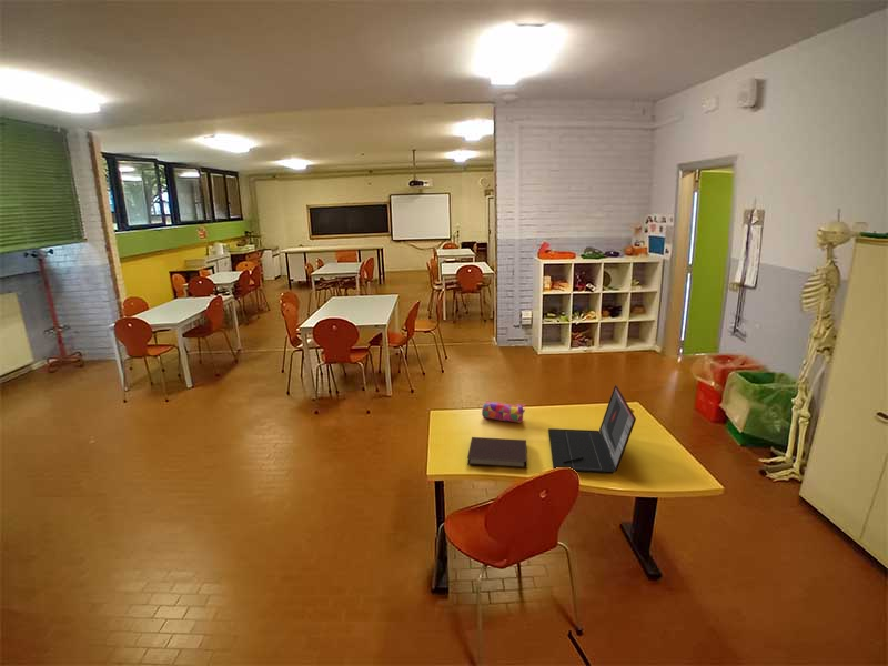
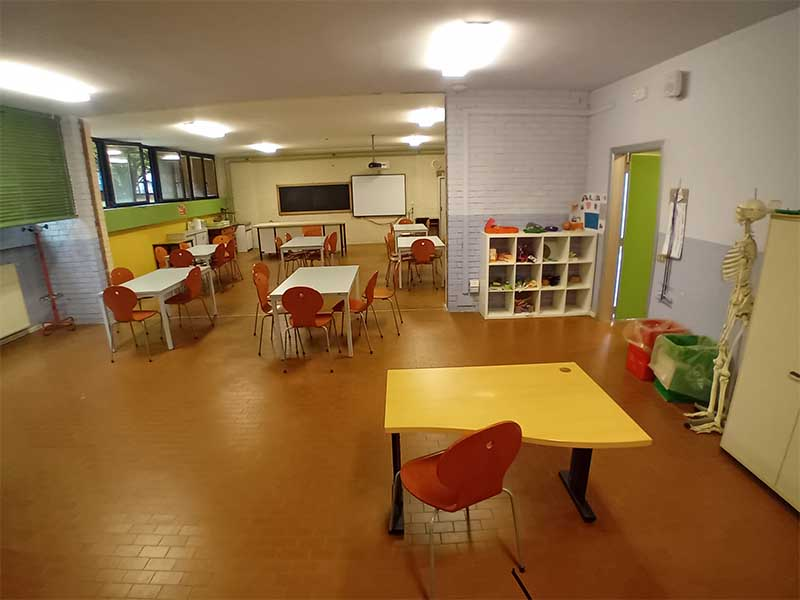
- pencil case (503, 411)
- laptop (586, 430)
- notebook (497, 451)
